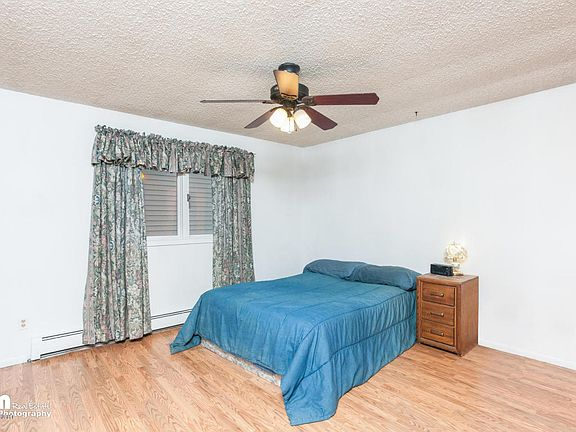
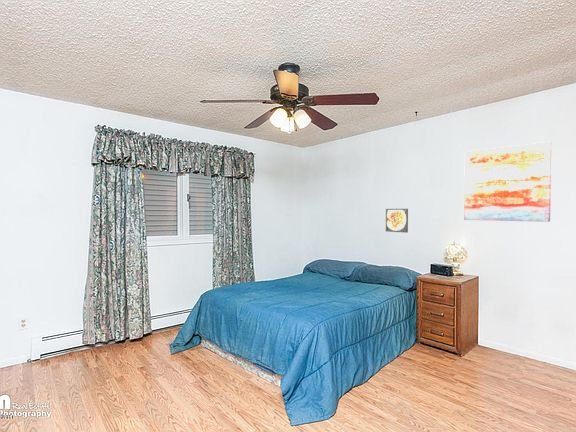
+ wall art (503, 184)
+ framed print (396, 220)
